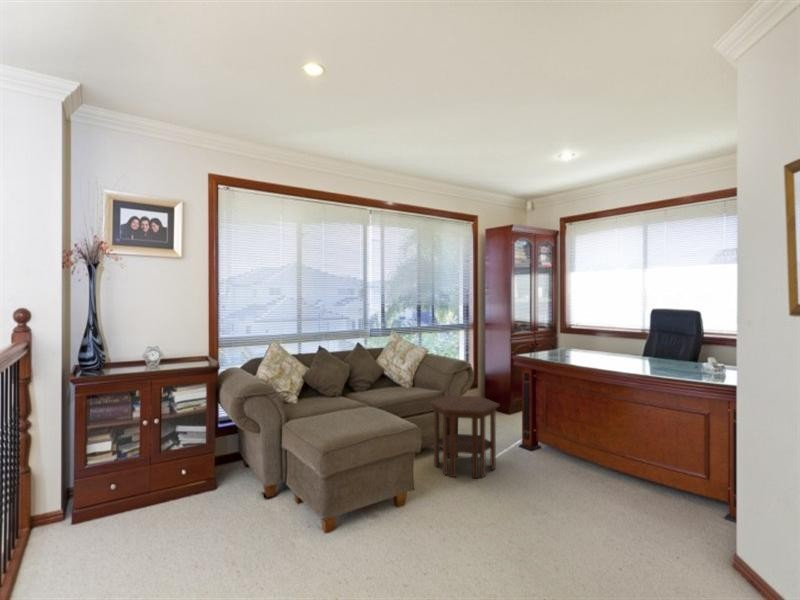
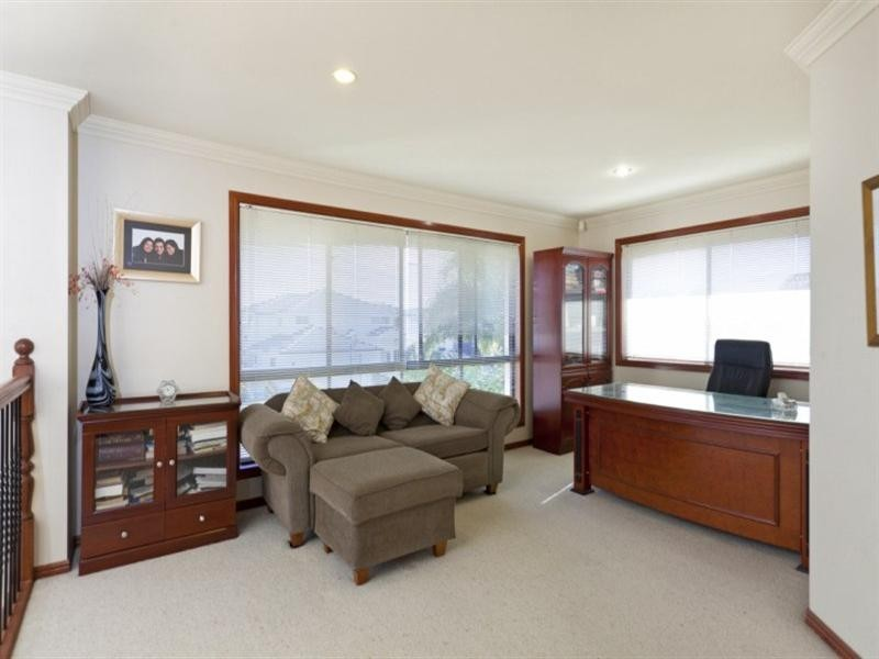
- side table (464, 434)
